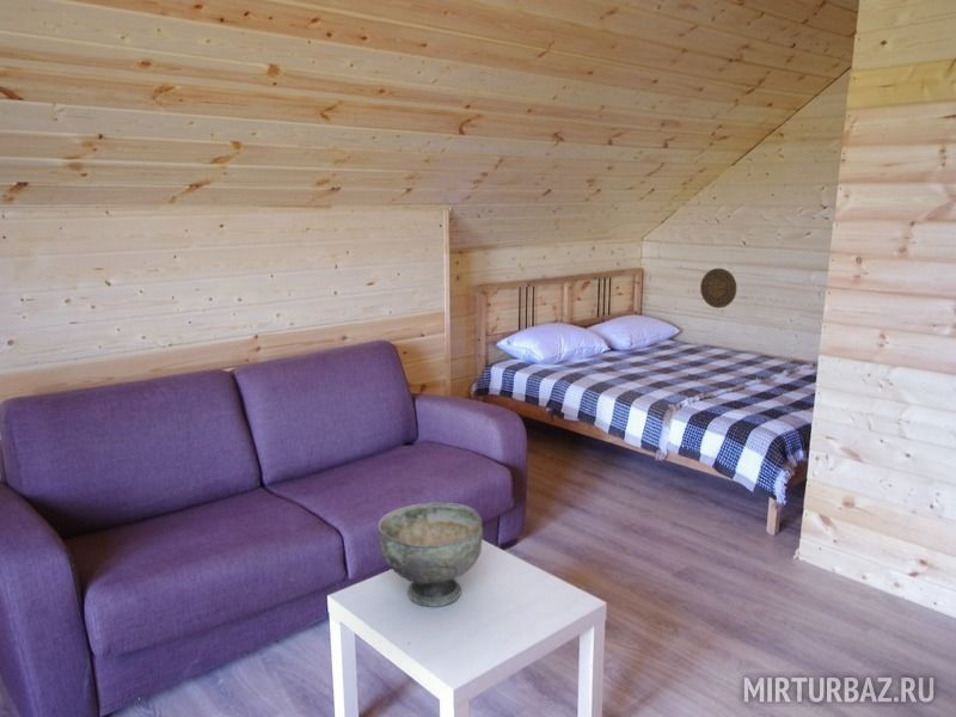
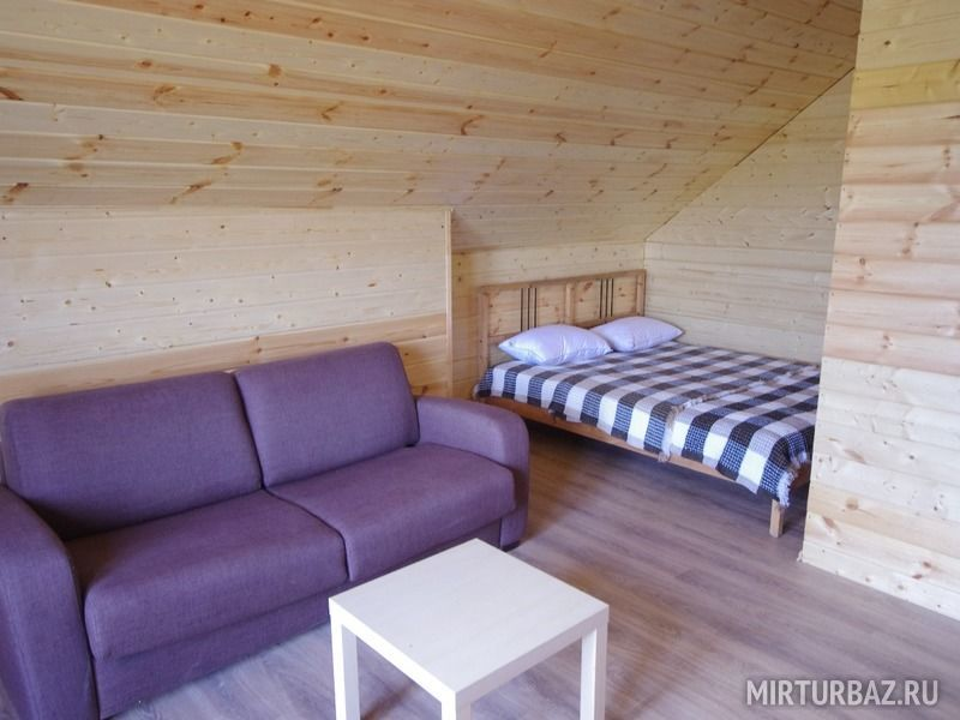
- decorative plate (717, 288)
- decorative bowl (431, 557)
